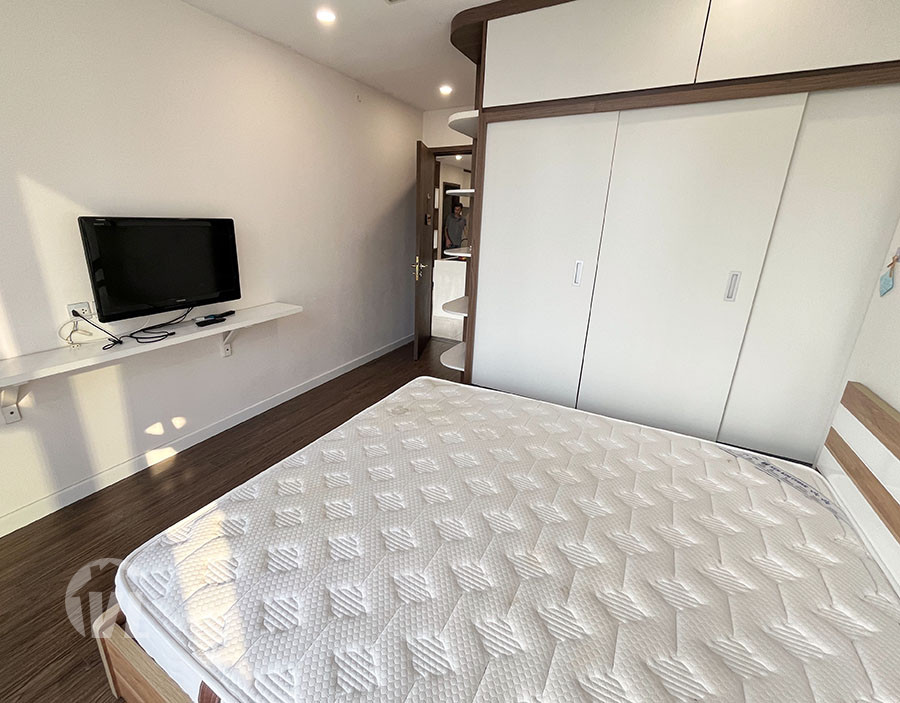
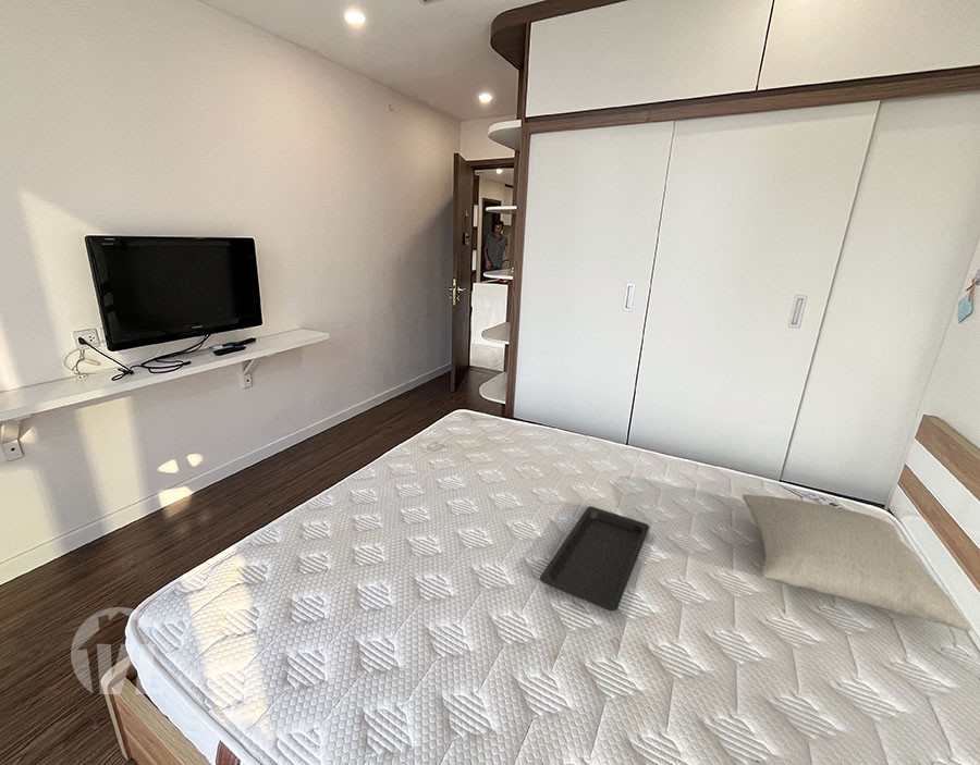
+ serving tray (599, 553)
+ pillow (833, 547)
